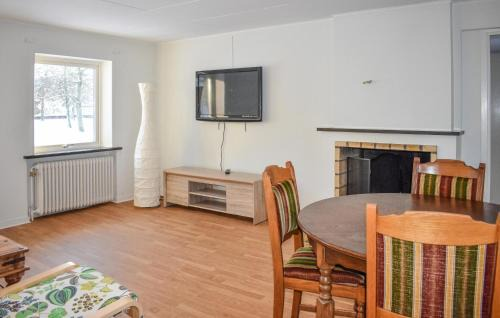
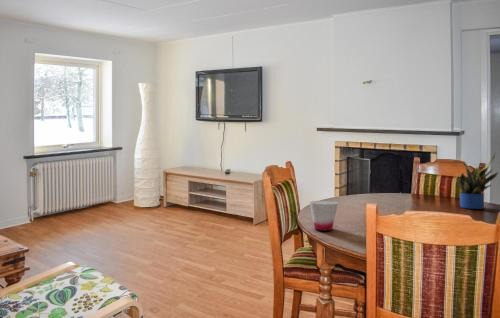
+ cup (323, 215)
+ potted plant (479, 180)
